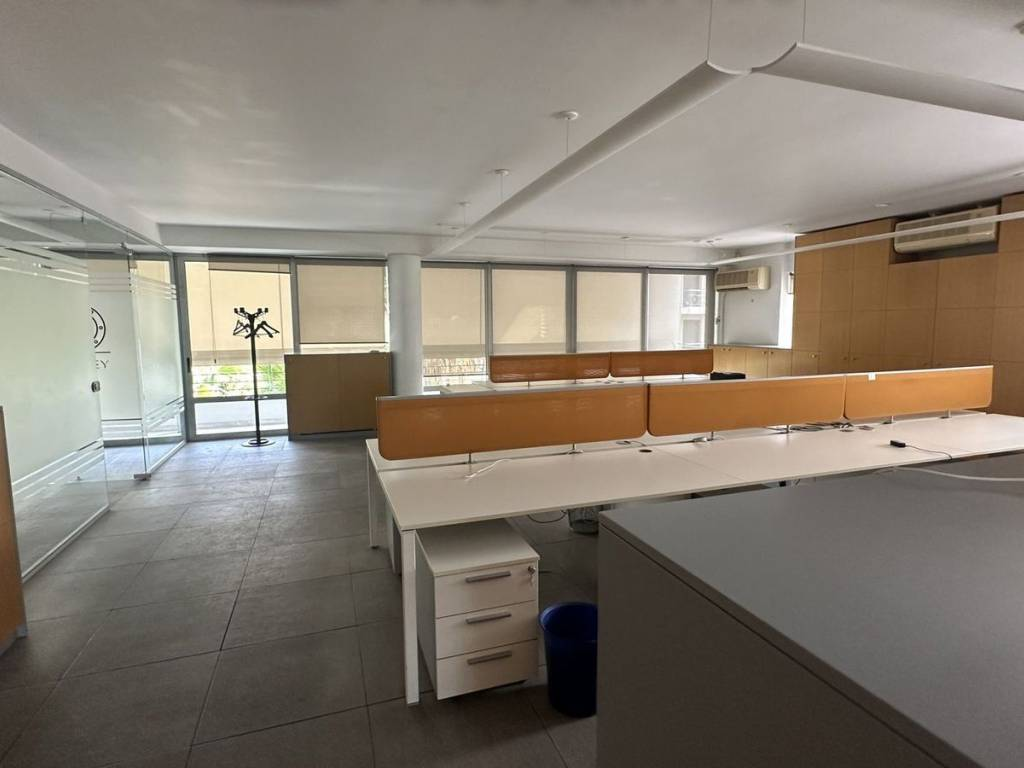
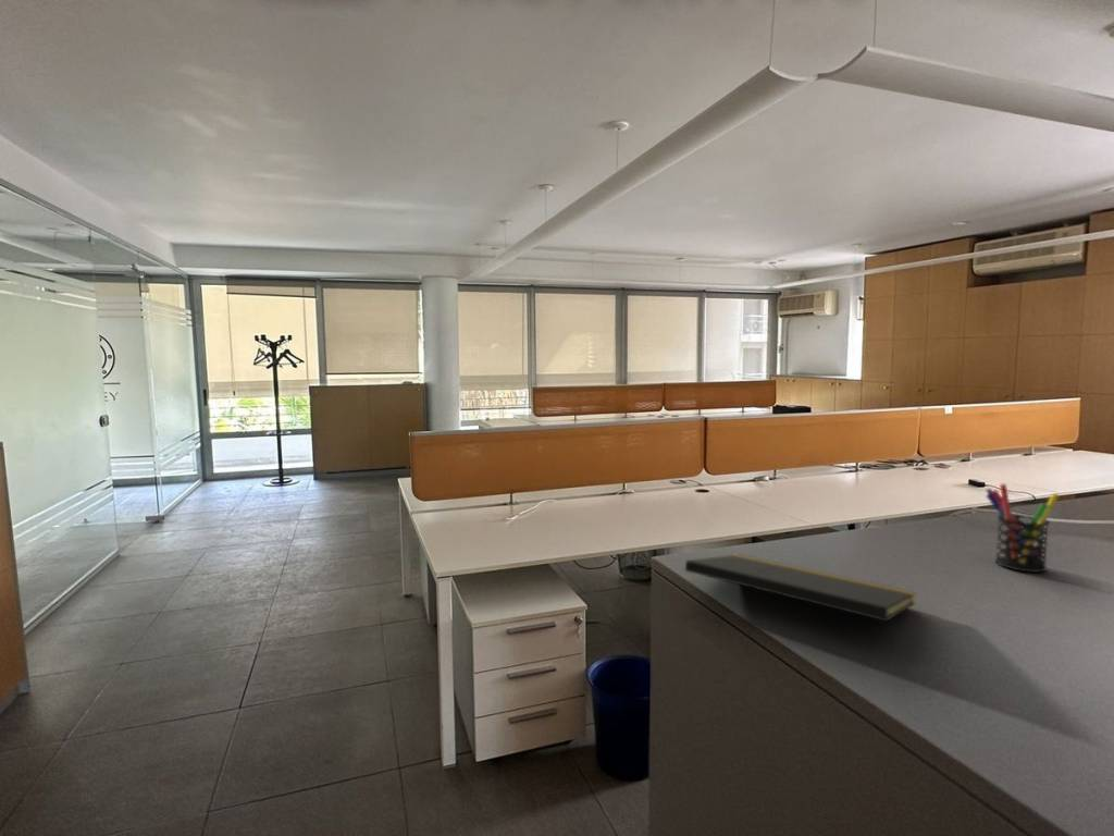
+ pen holder (1023, 526)
+ notepad (797, 581)
